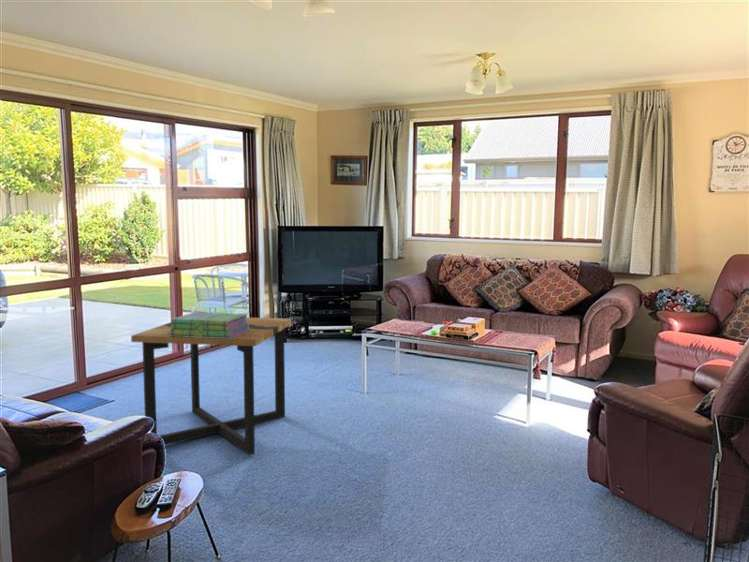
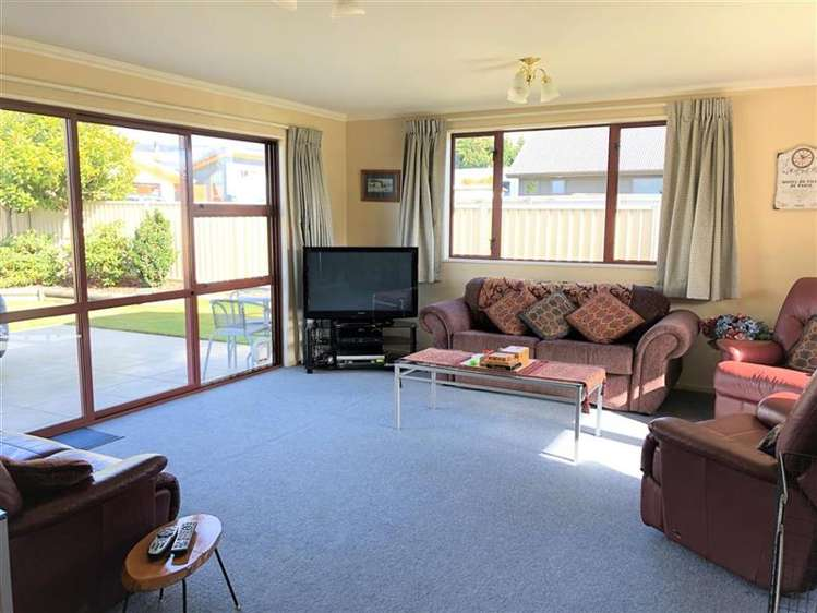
- side table (198, 379)
- stack of books (210, 324)
